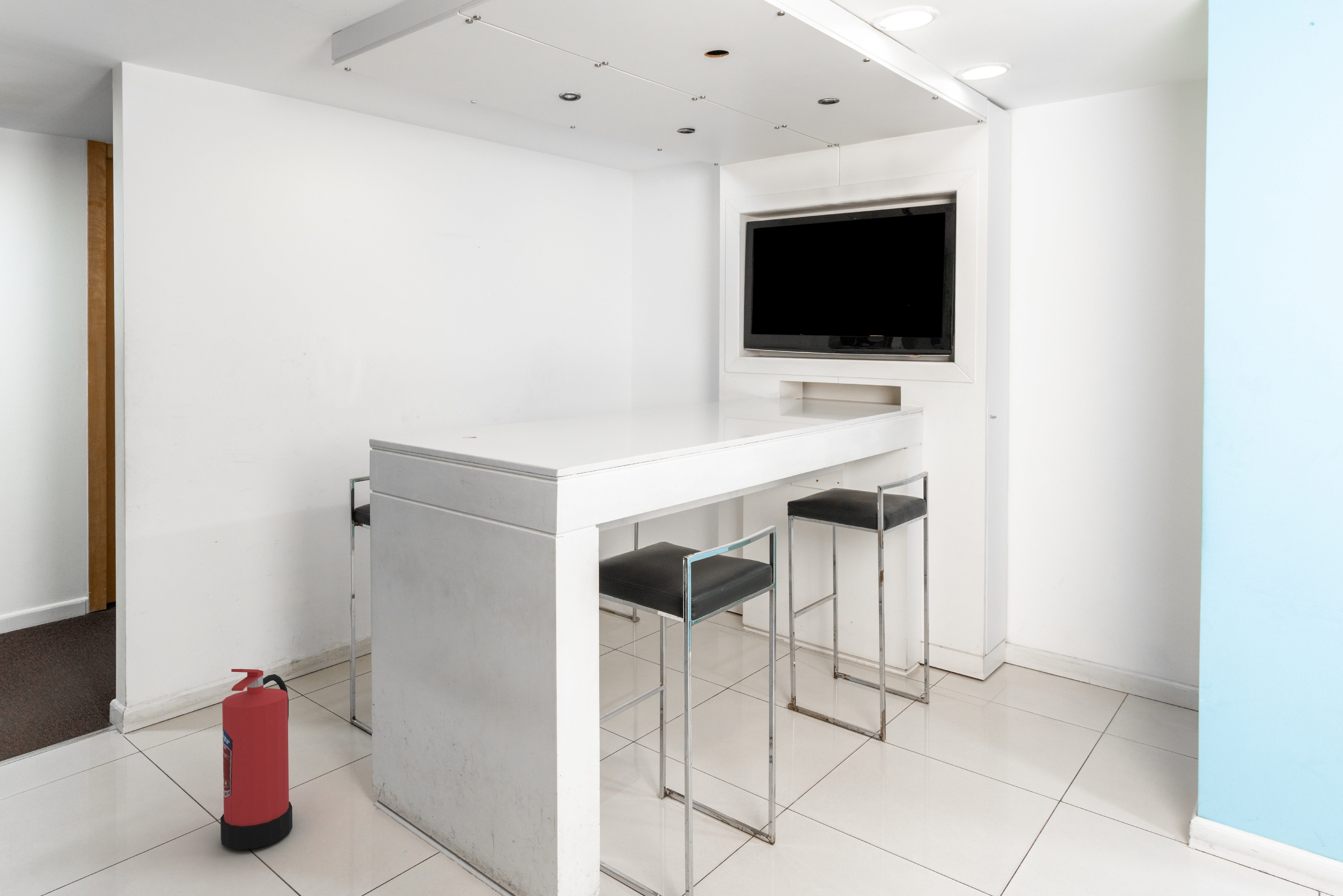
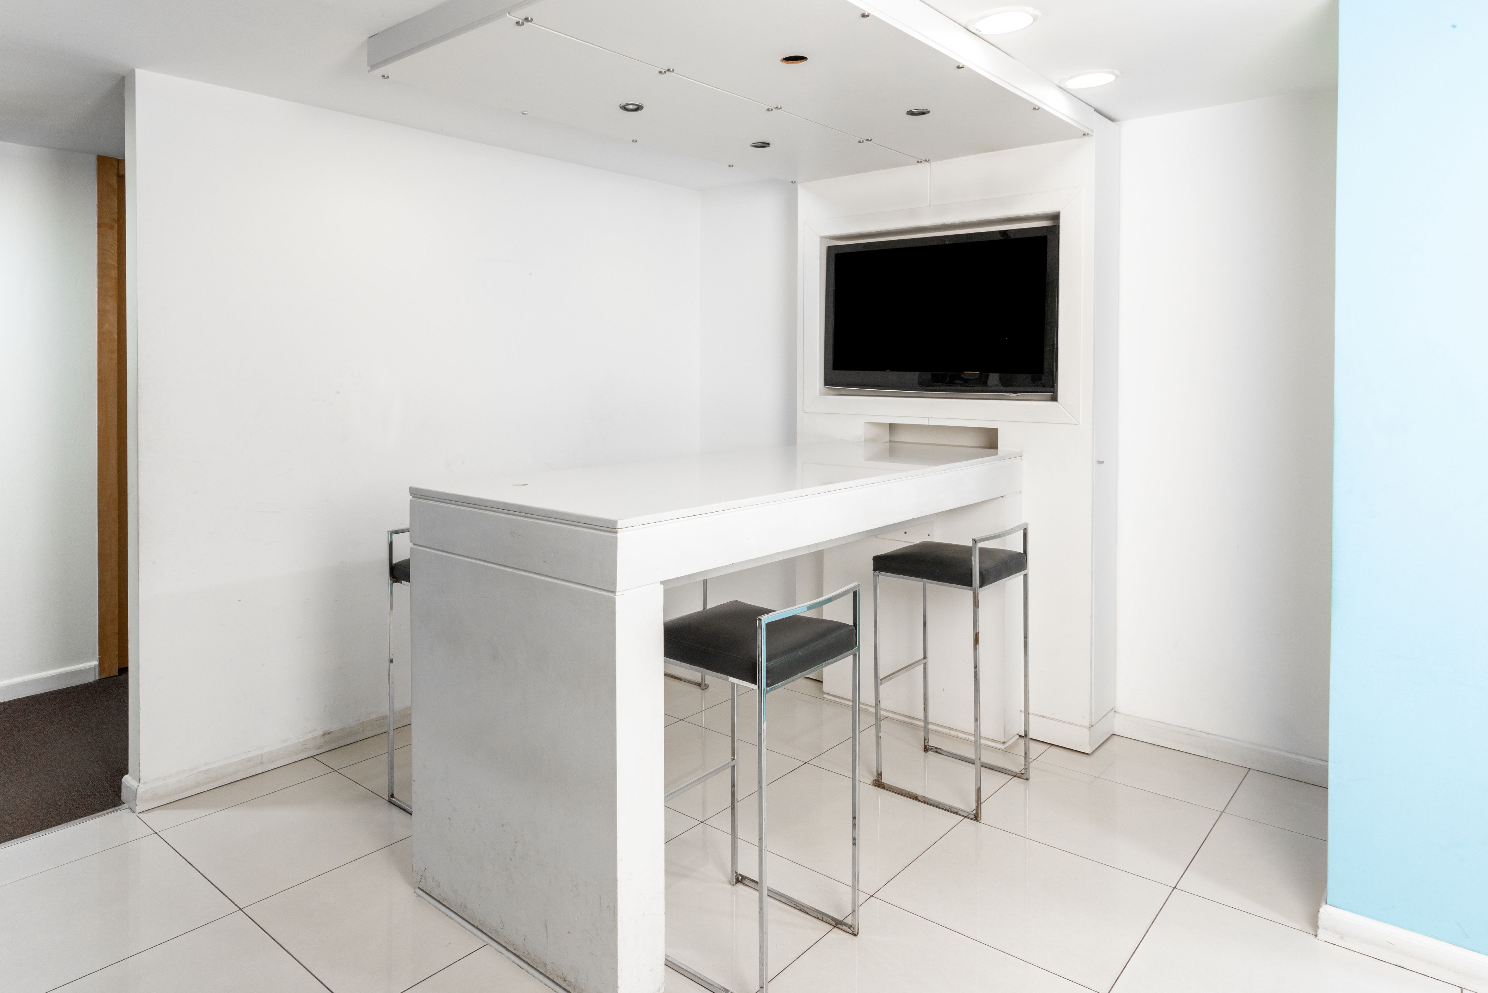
- fire extinguisher (264, 740)
